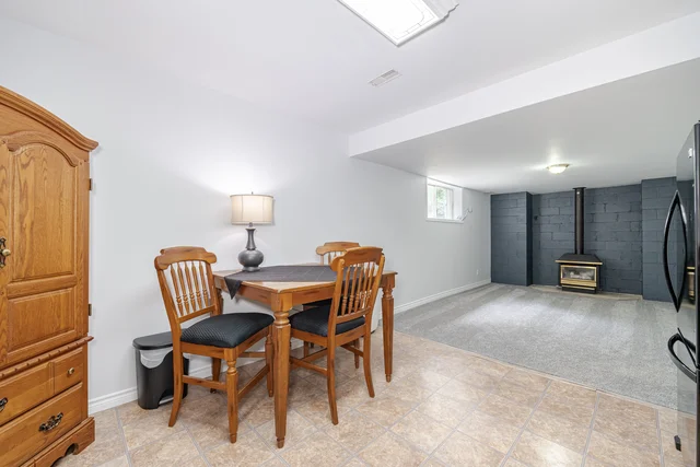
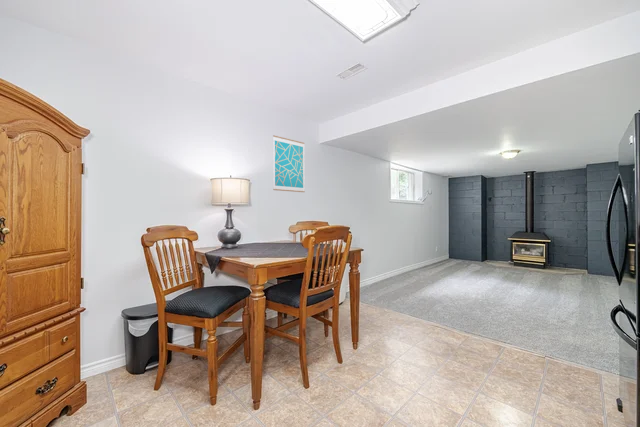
+ wall art (289, 165)
